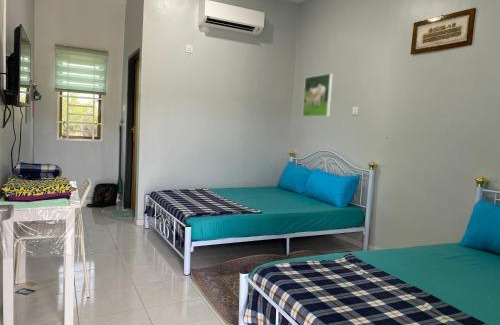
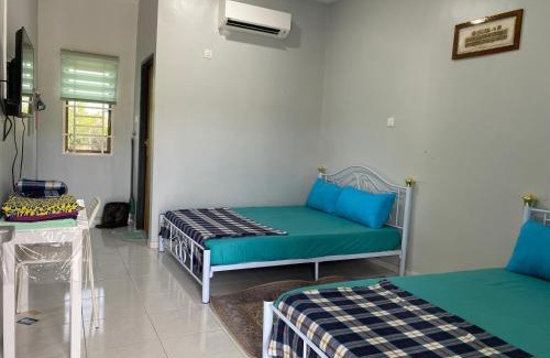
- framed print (316, 96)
